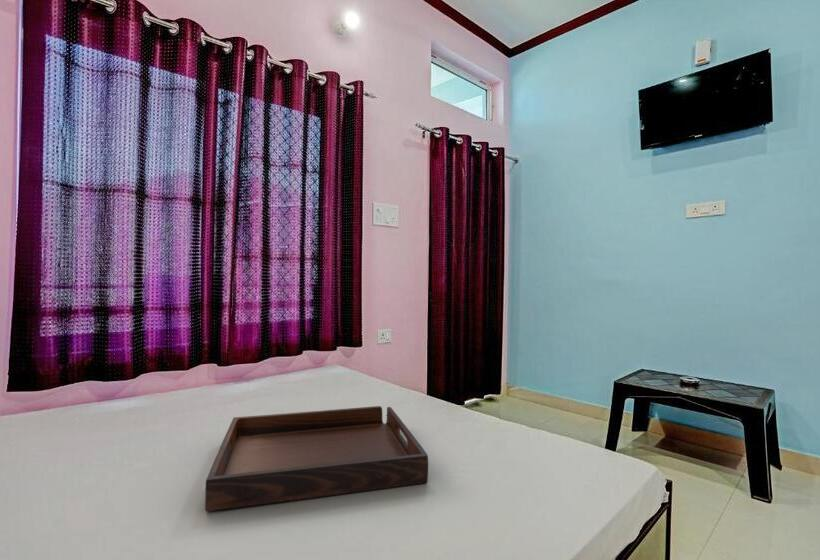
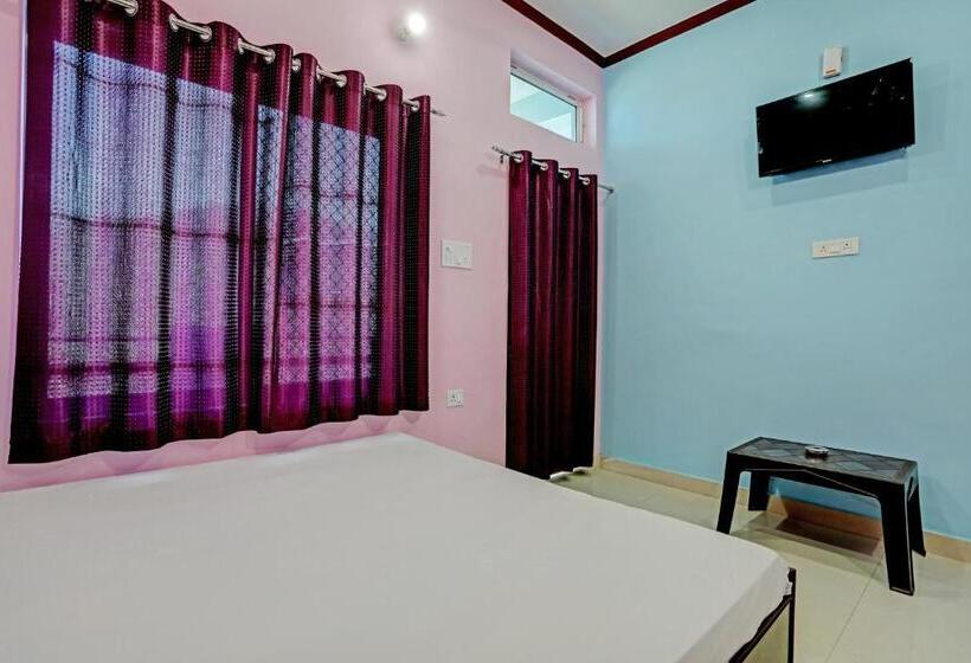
- serving tray (319, 445)
